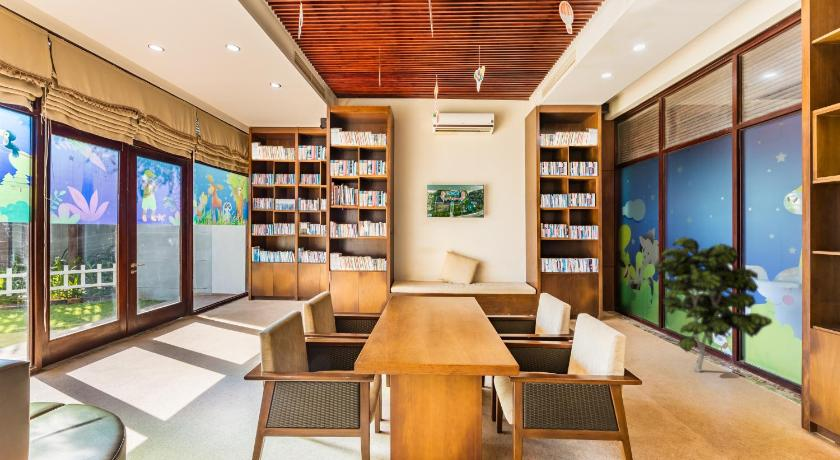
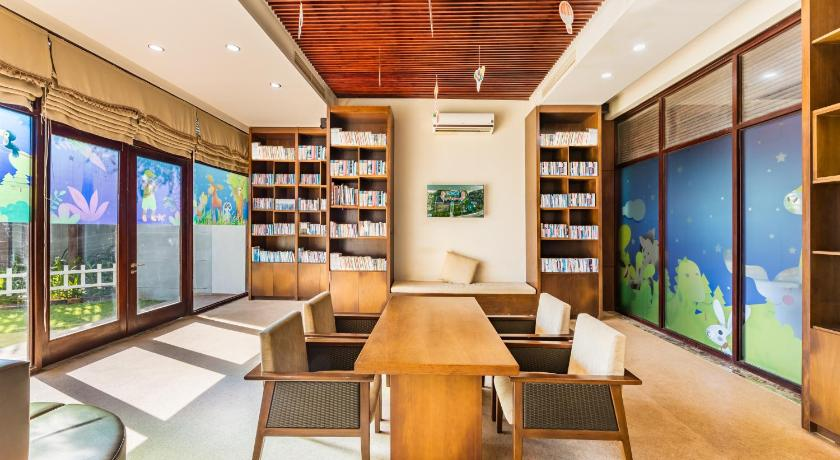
- indoor plant (707, 305)
